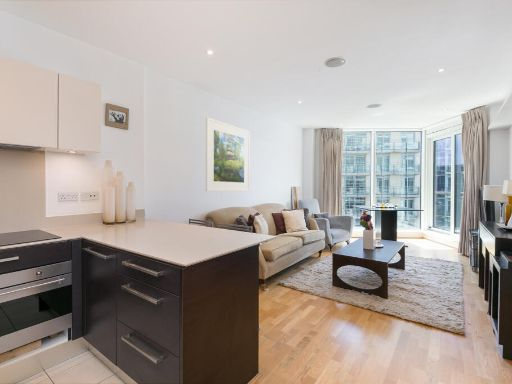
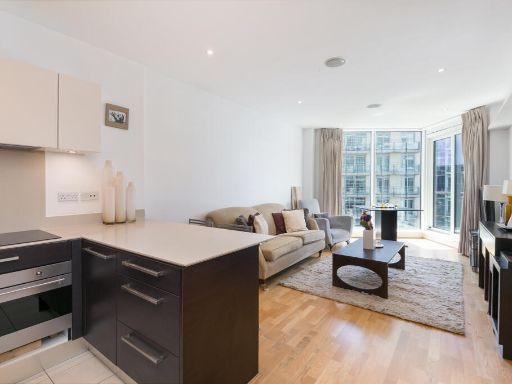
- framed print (229, 158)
